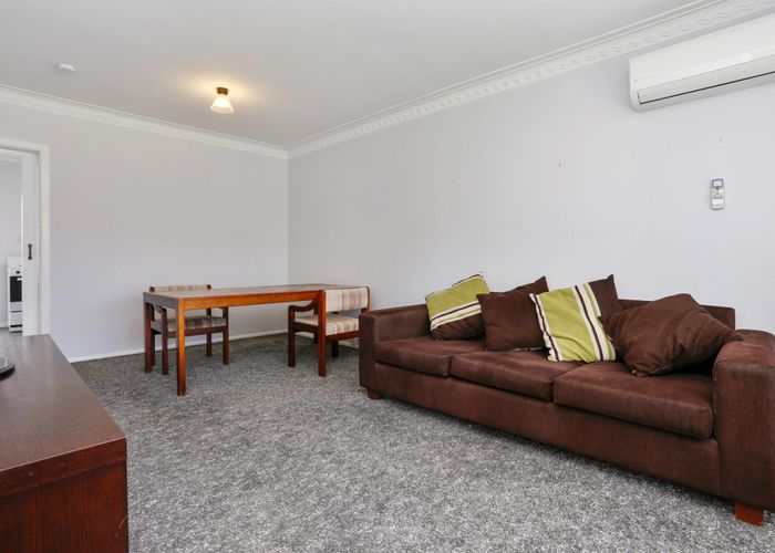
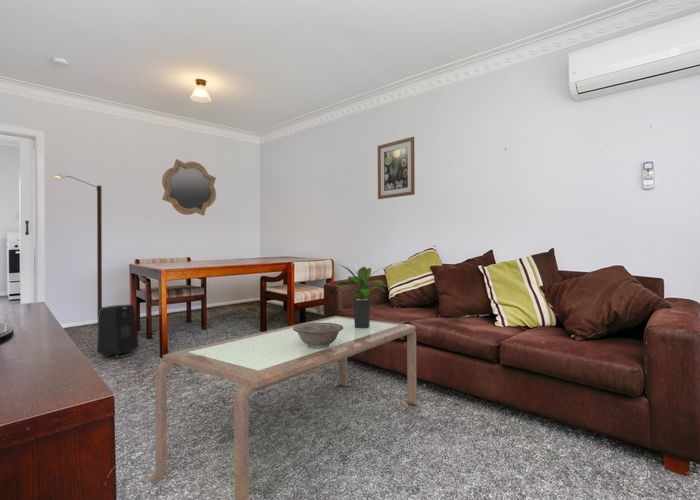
+ speaker (118, 329)
+ potted plant (362, 294)
+ wall art (395, 169)
+ coffee table (303, 373)
+ decorative bowl (318, 336)
+ mirror (190, 188)
+ street lamp (97, 251)
